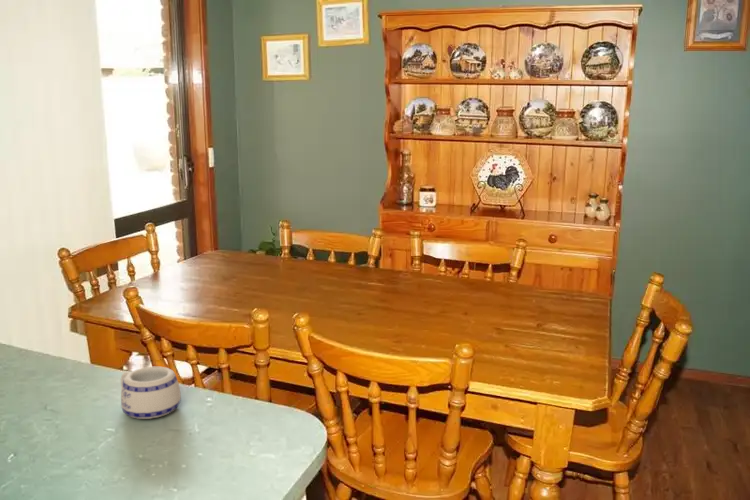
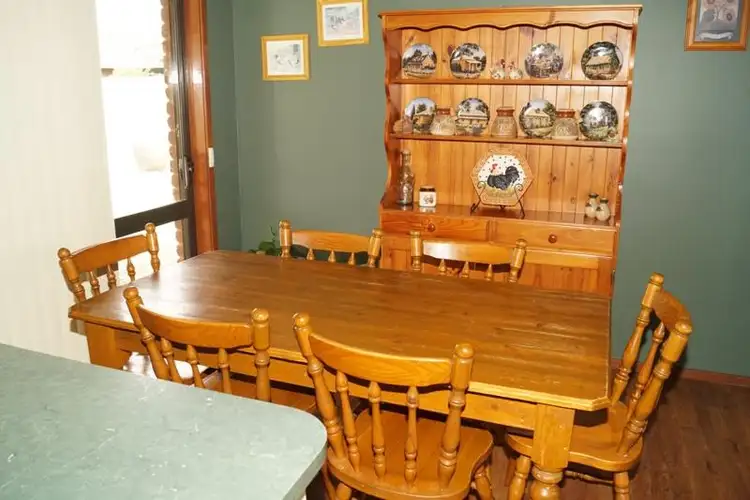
- mug (145, 389)
